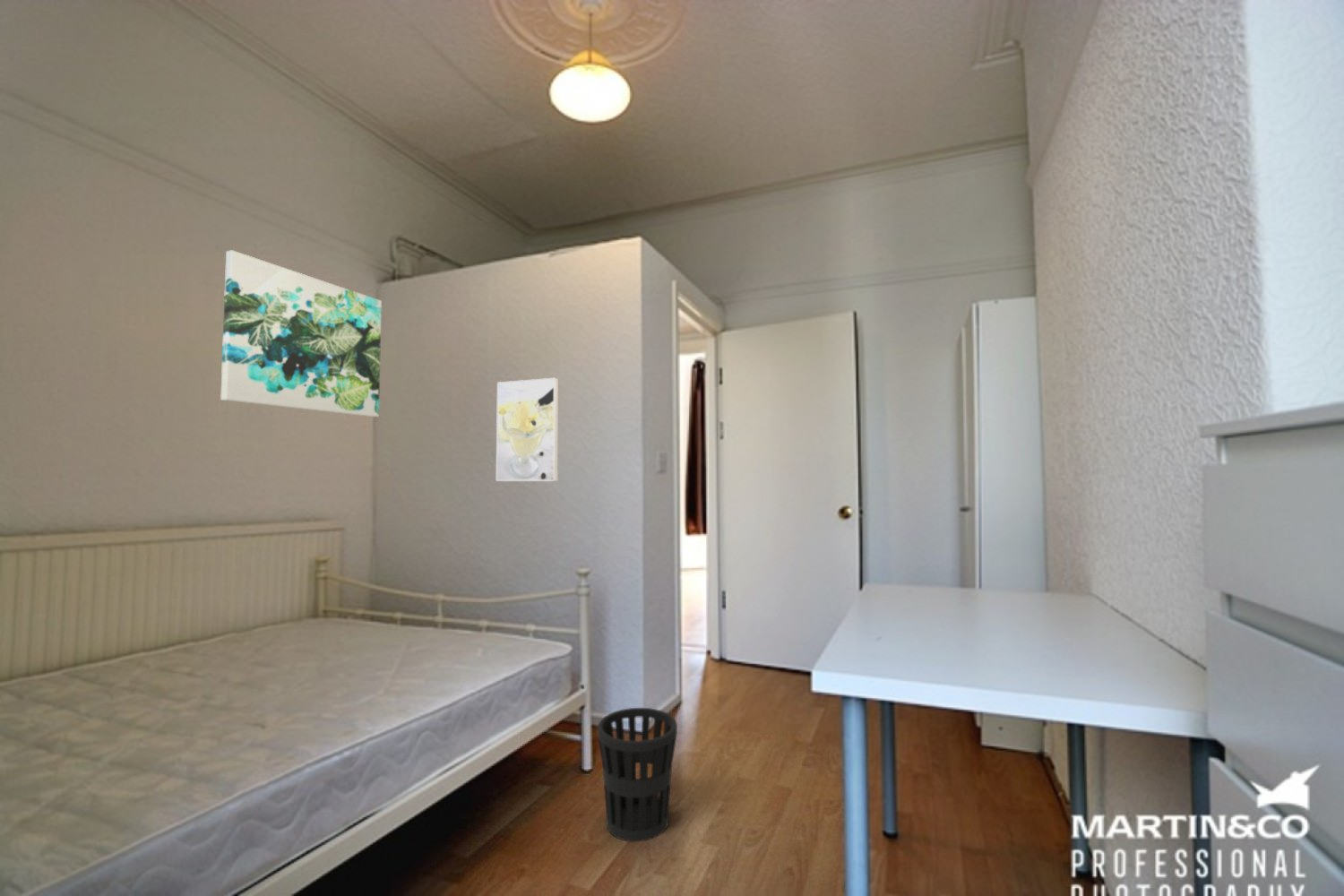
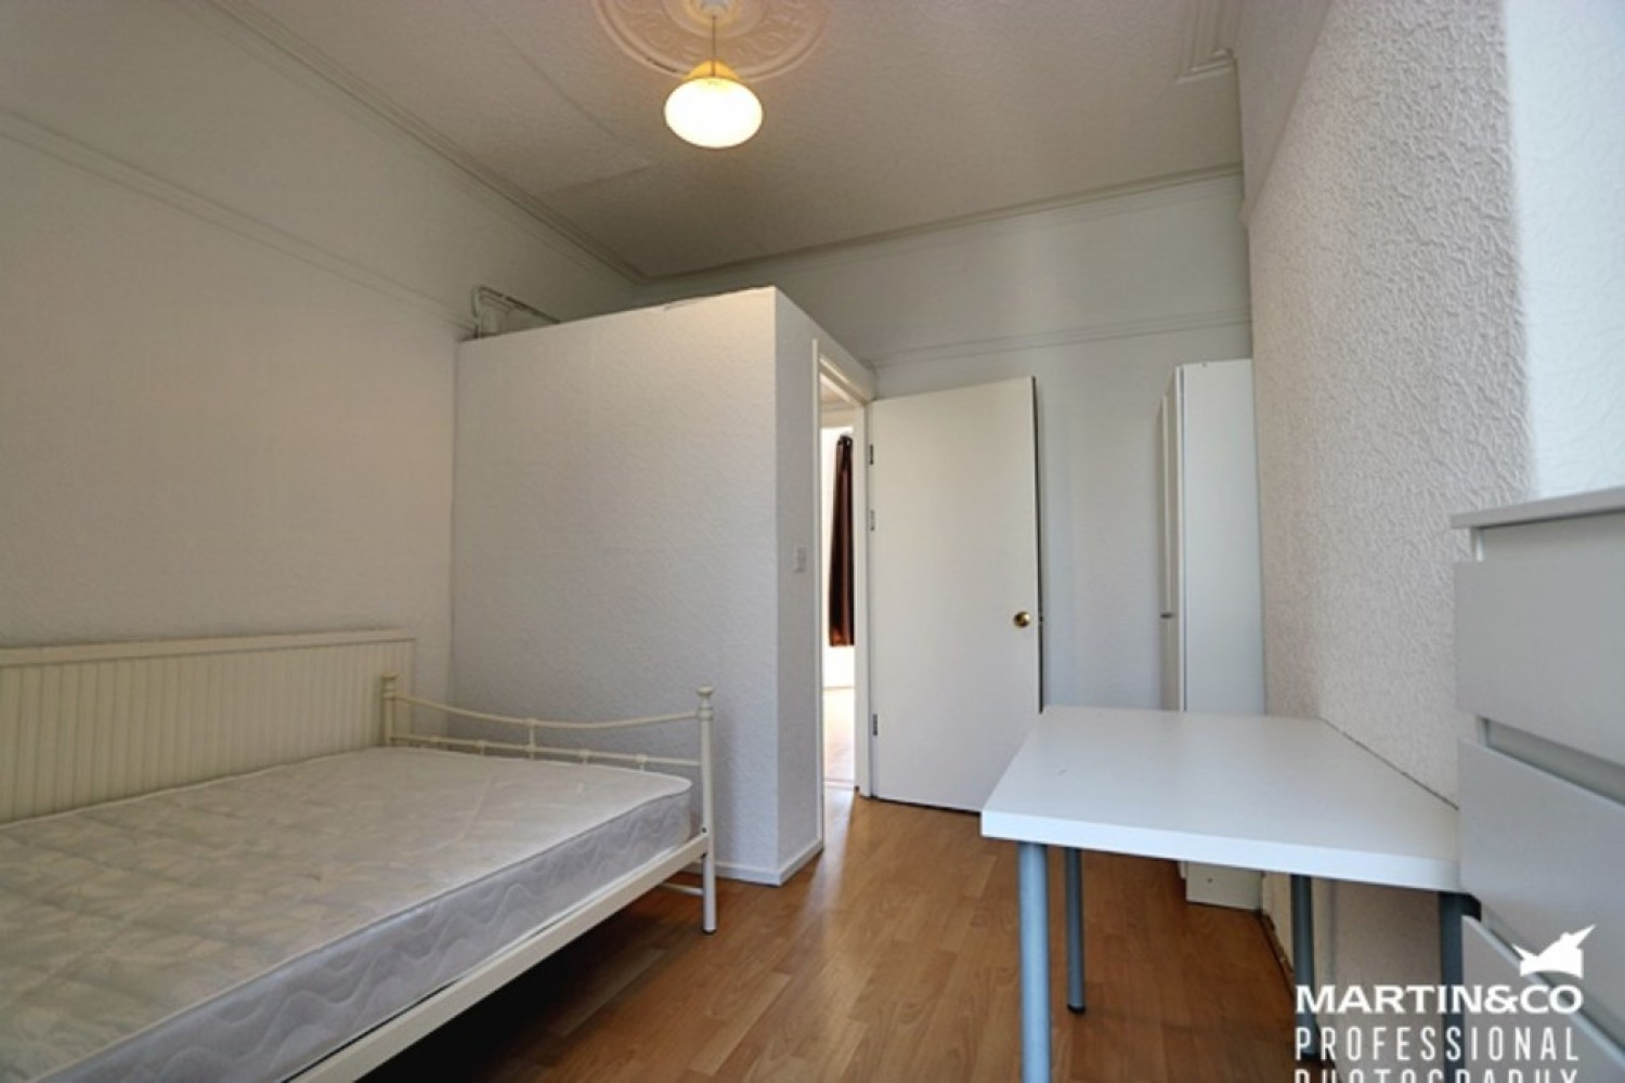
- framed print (527, 430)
- wall art (311, 343)
- wastebasket (635, 771)
